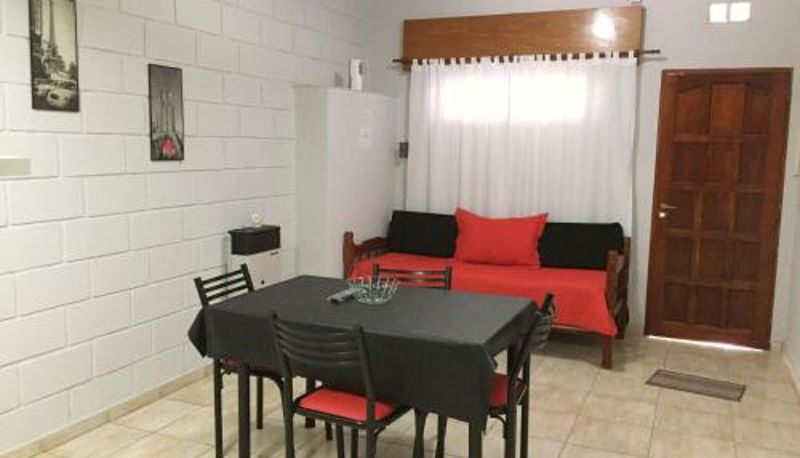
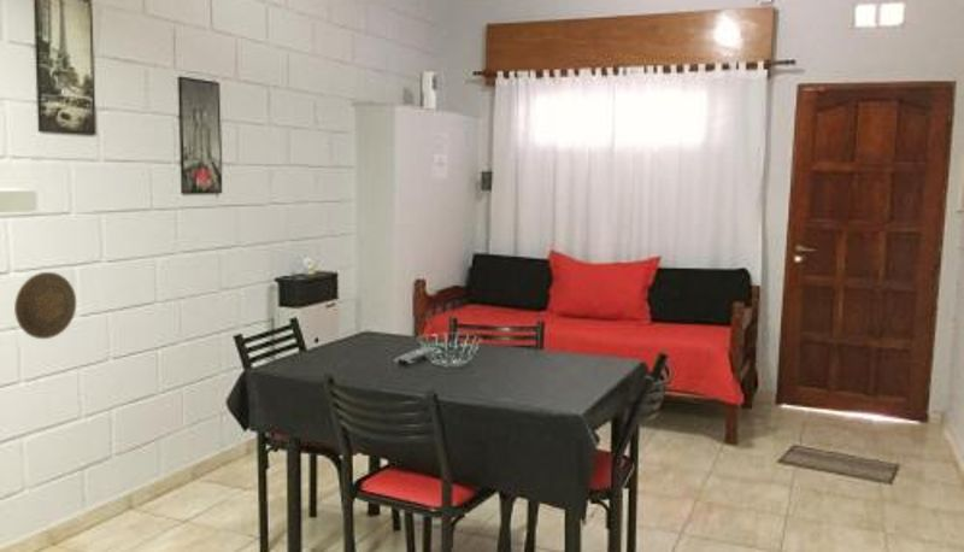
+ decorative plate (48, 305)
